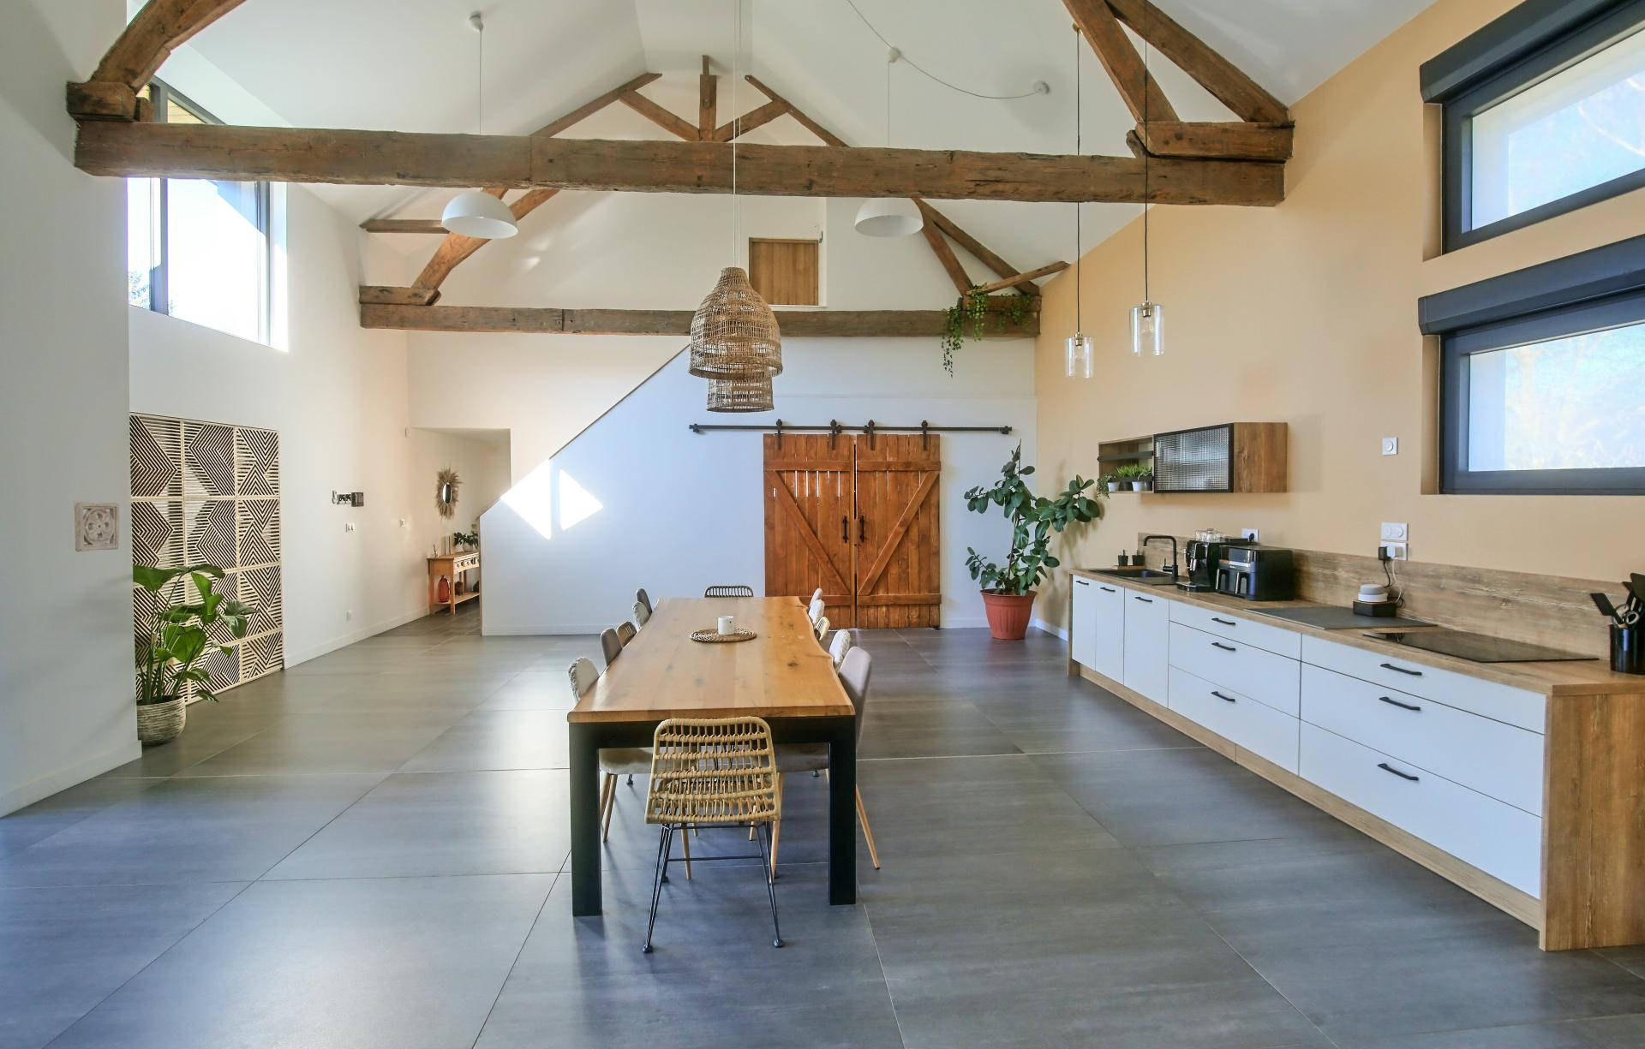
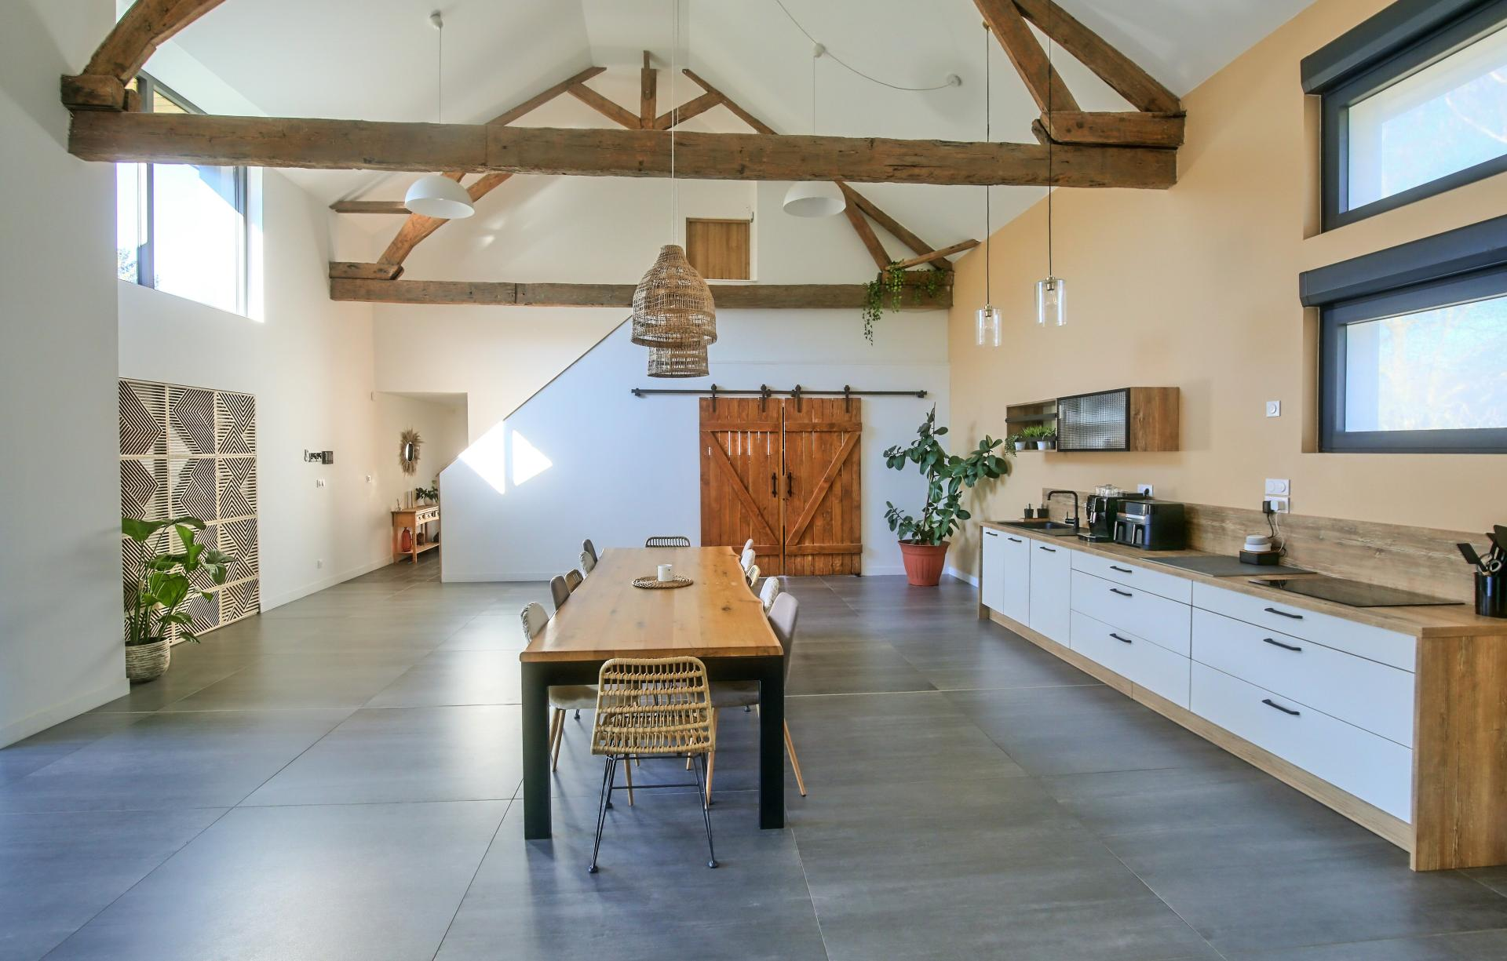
- wall ornament (97, 526)
